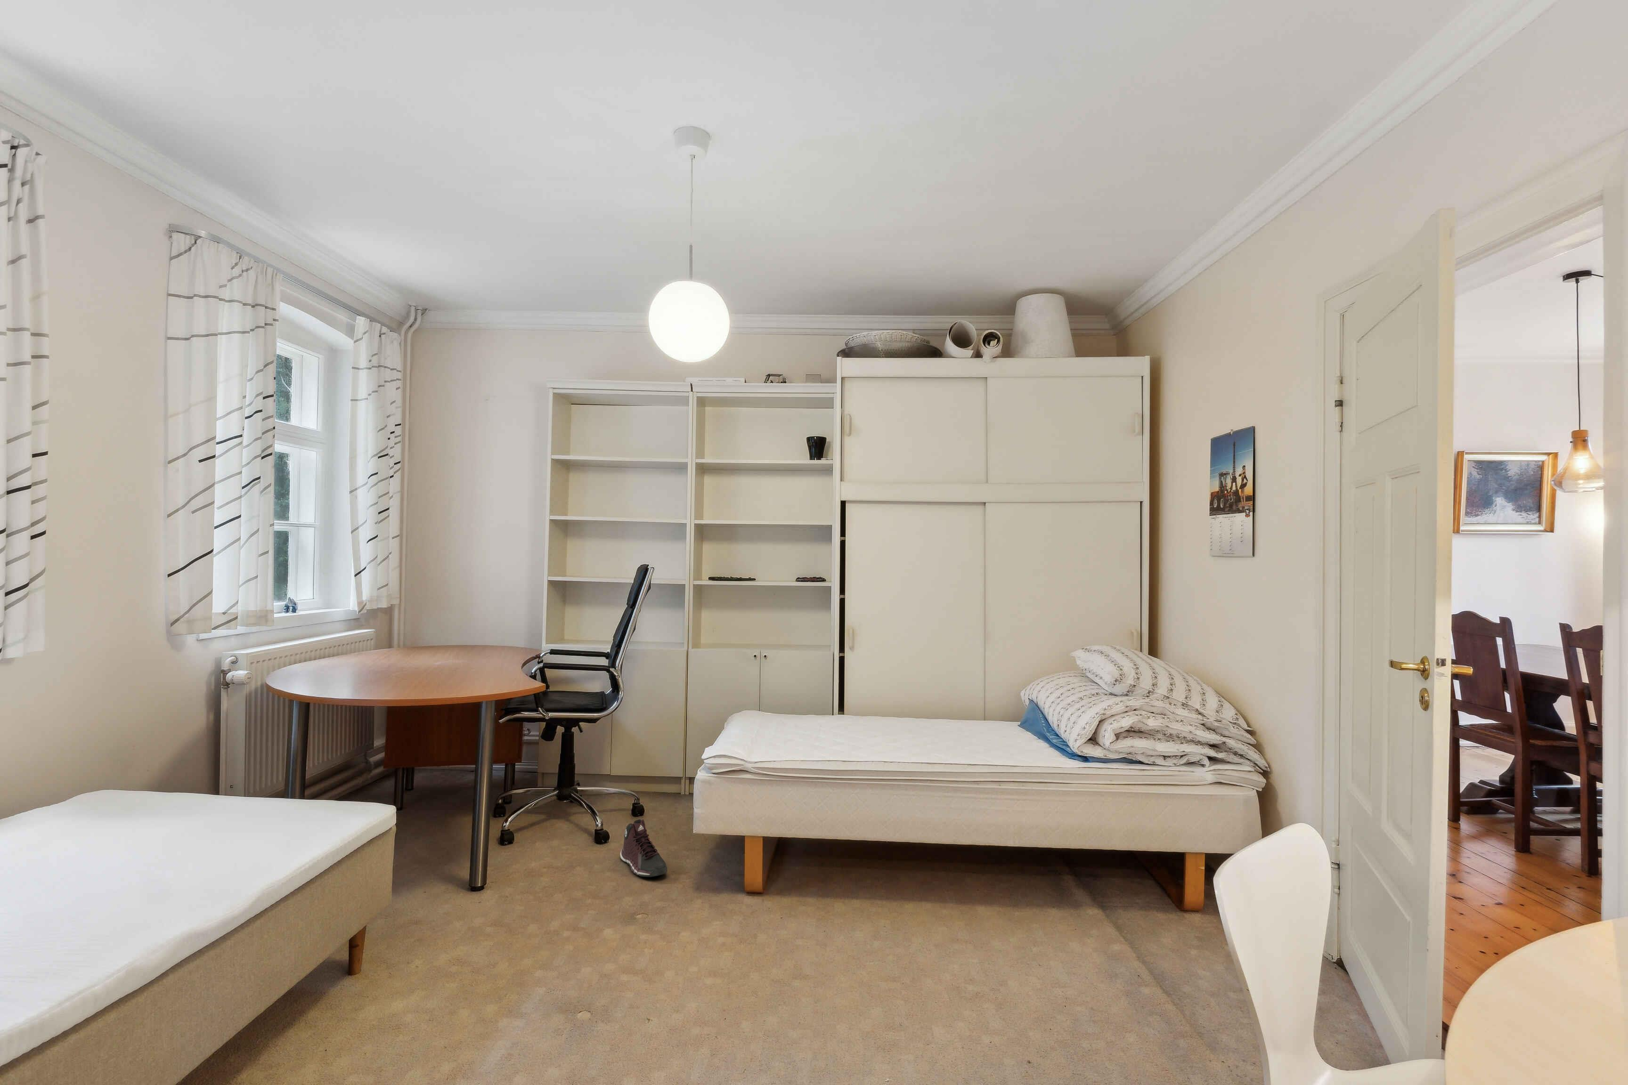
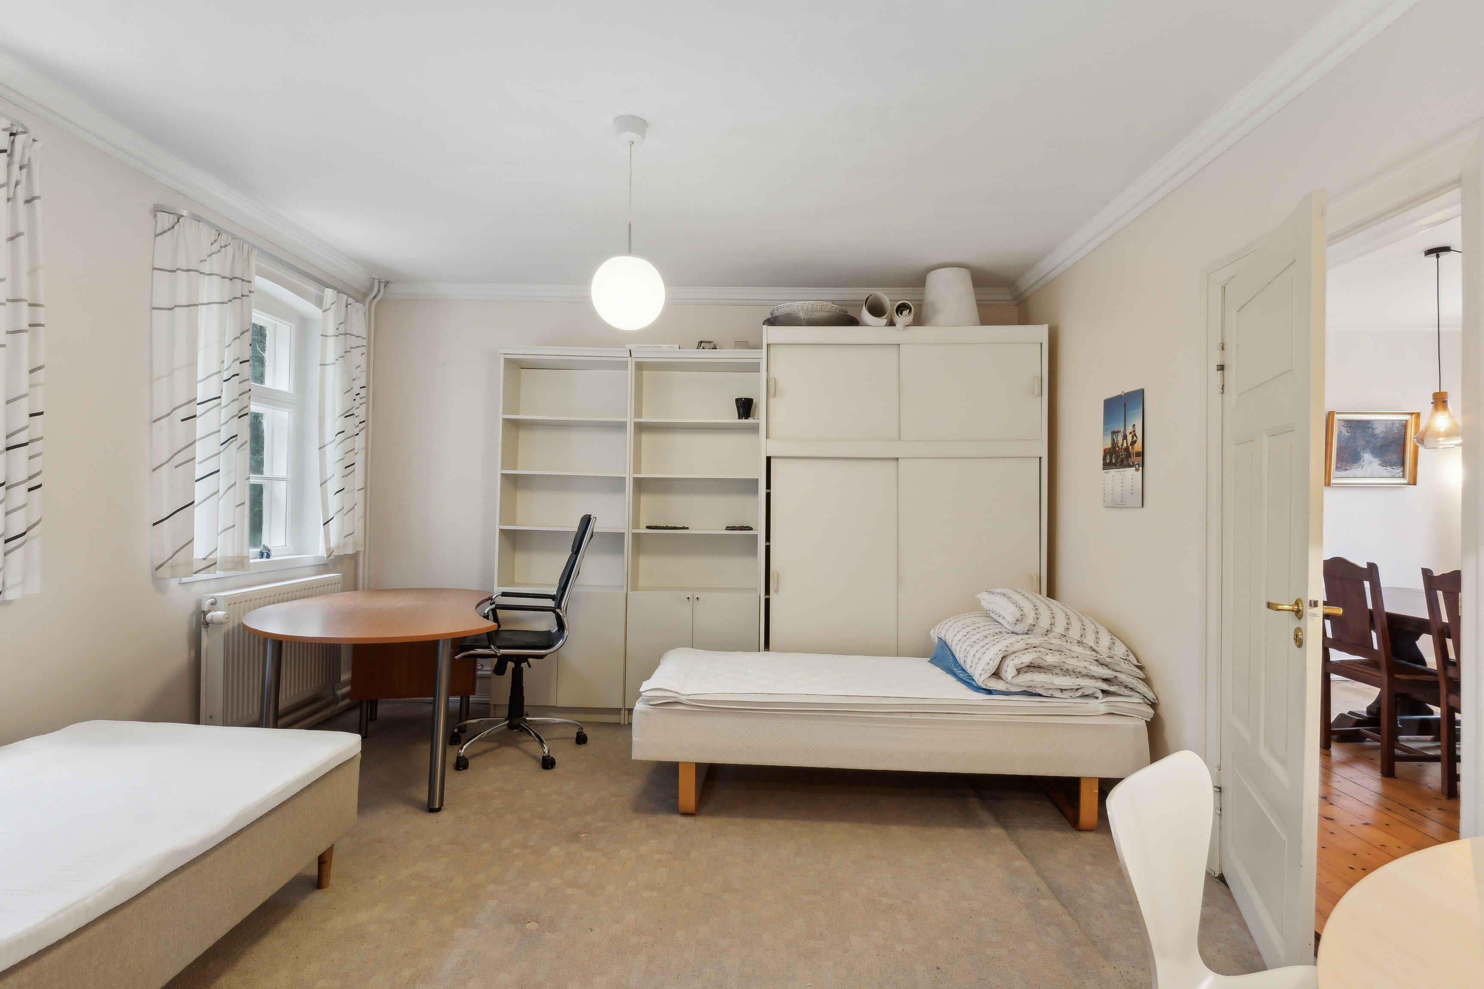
- sneaker (642, 845)
